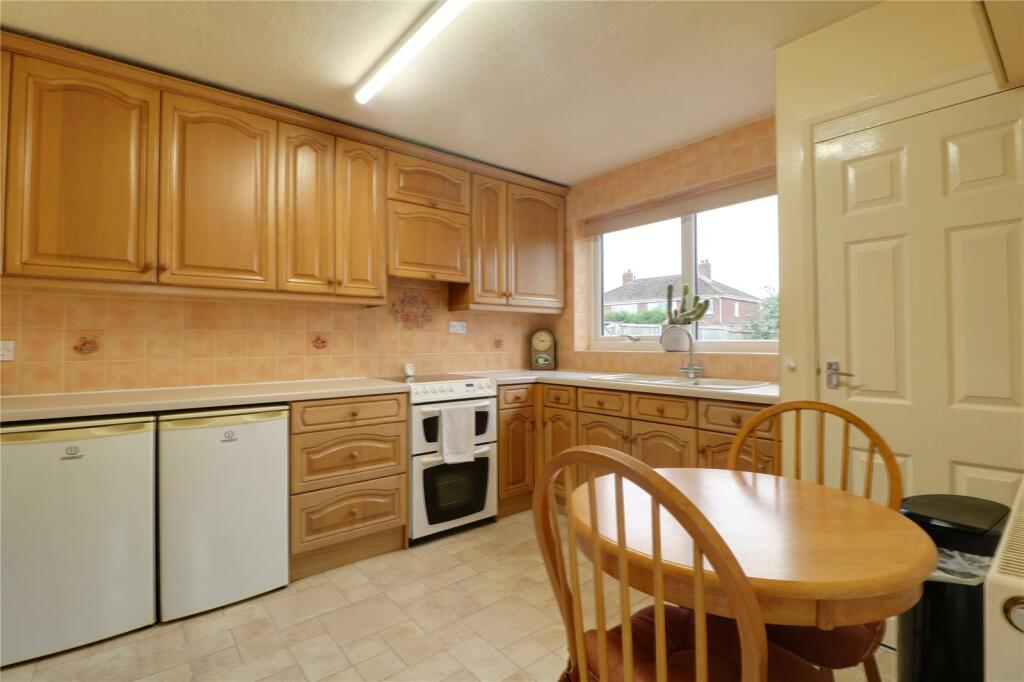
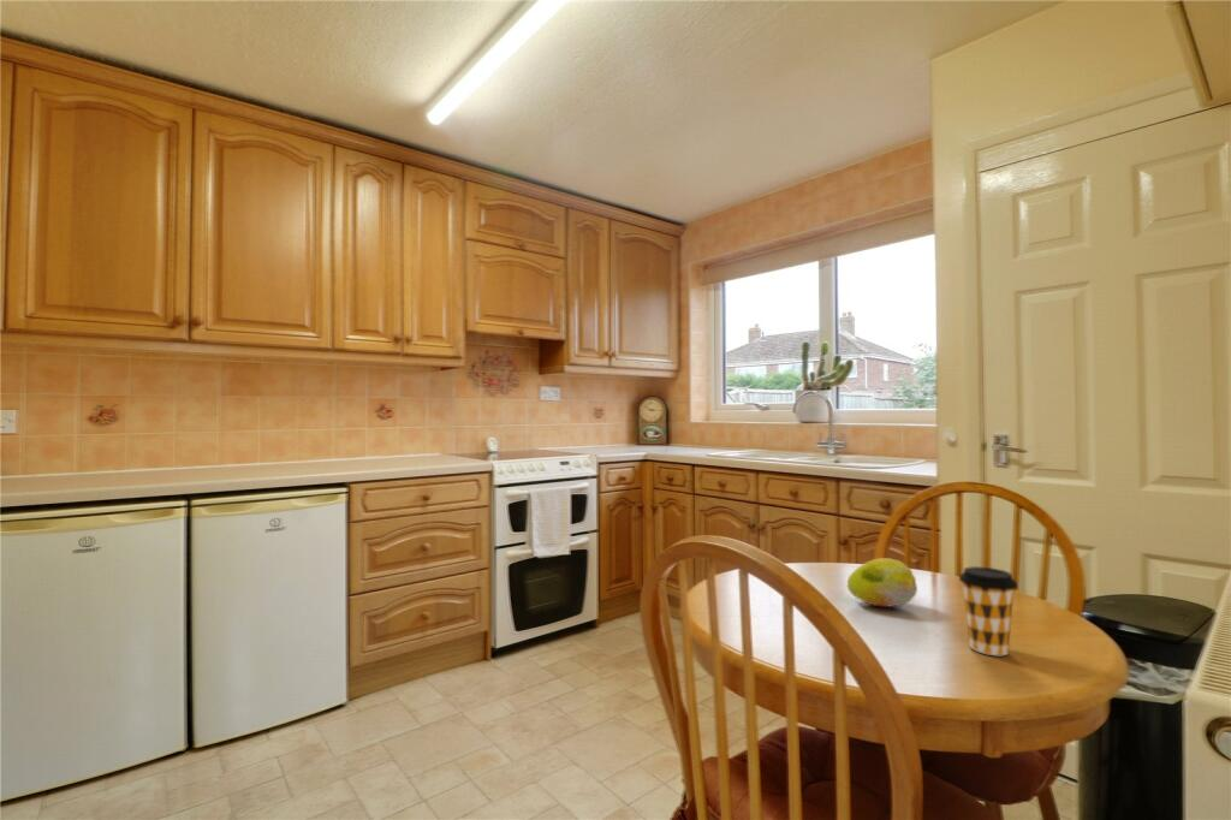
+ coffee cup (987, 610)
+ fruit (881, 582)
